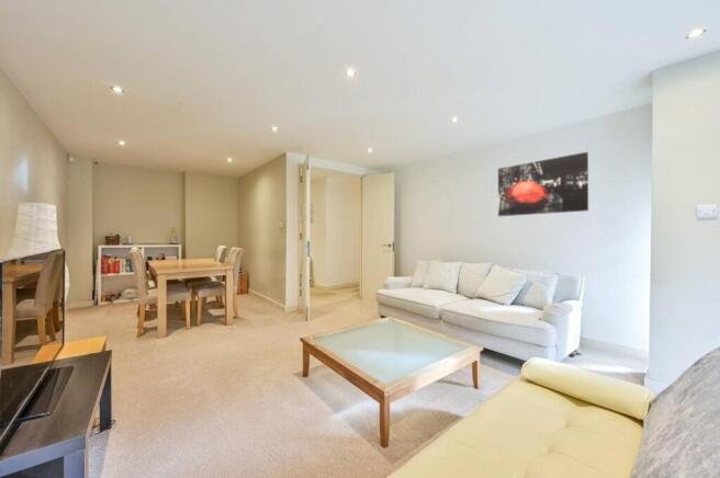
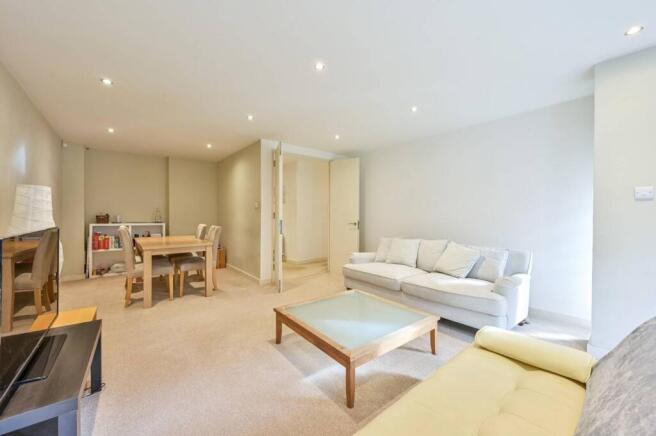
- wall art (538, 187)
